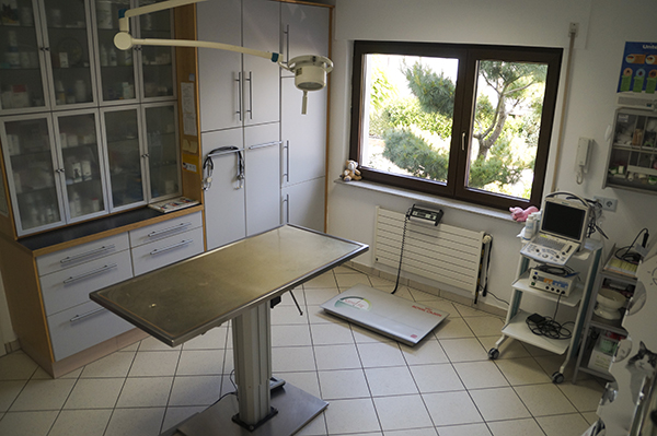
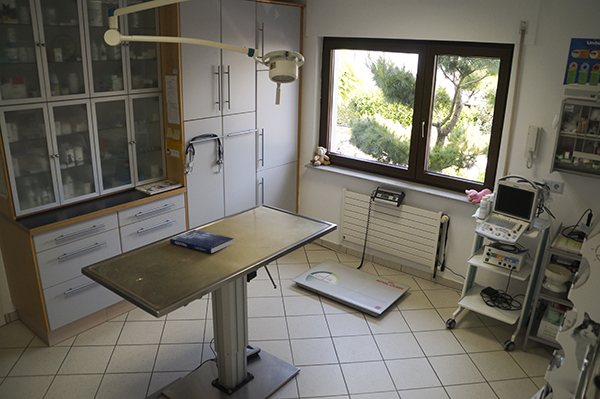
+ book (202, 240)
